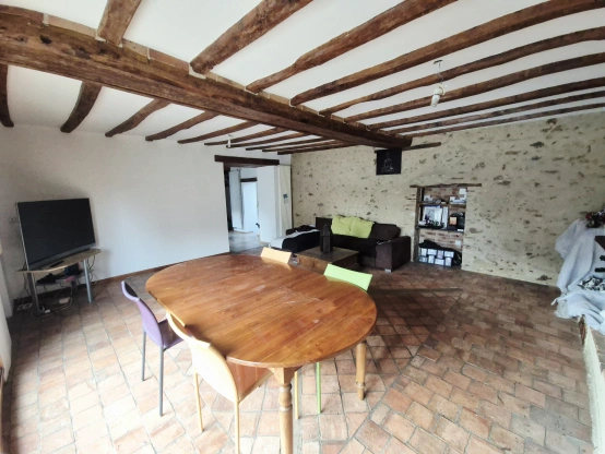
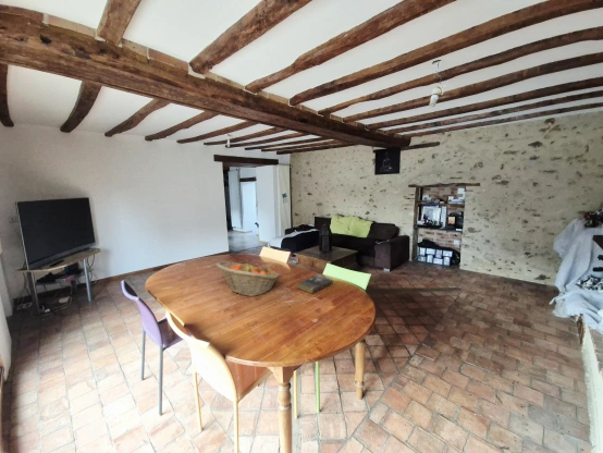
+ fruit basket (247, 273)
+ book (315, 282)
